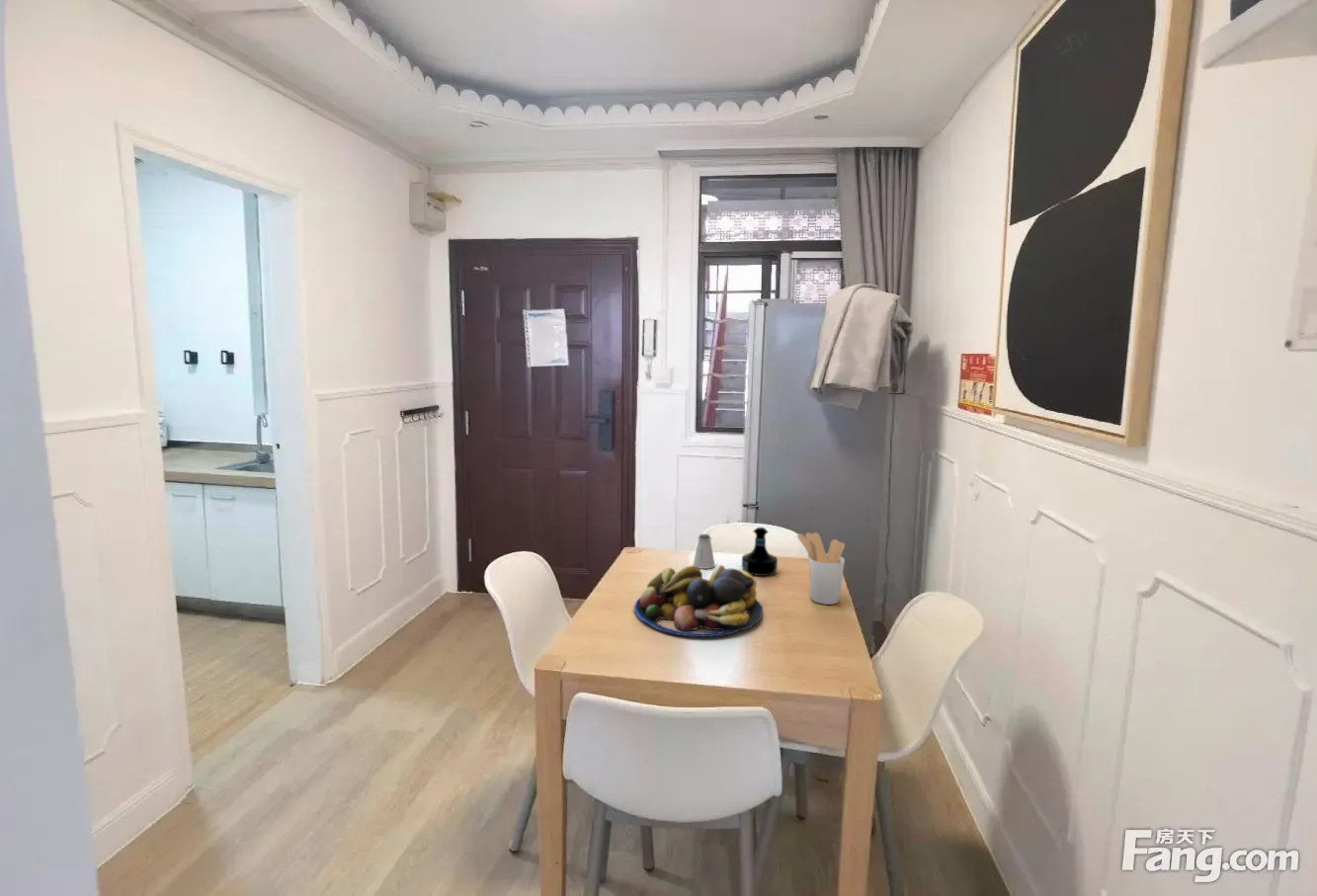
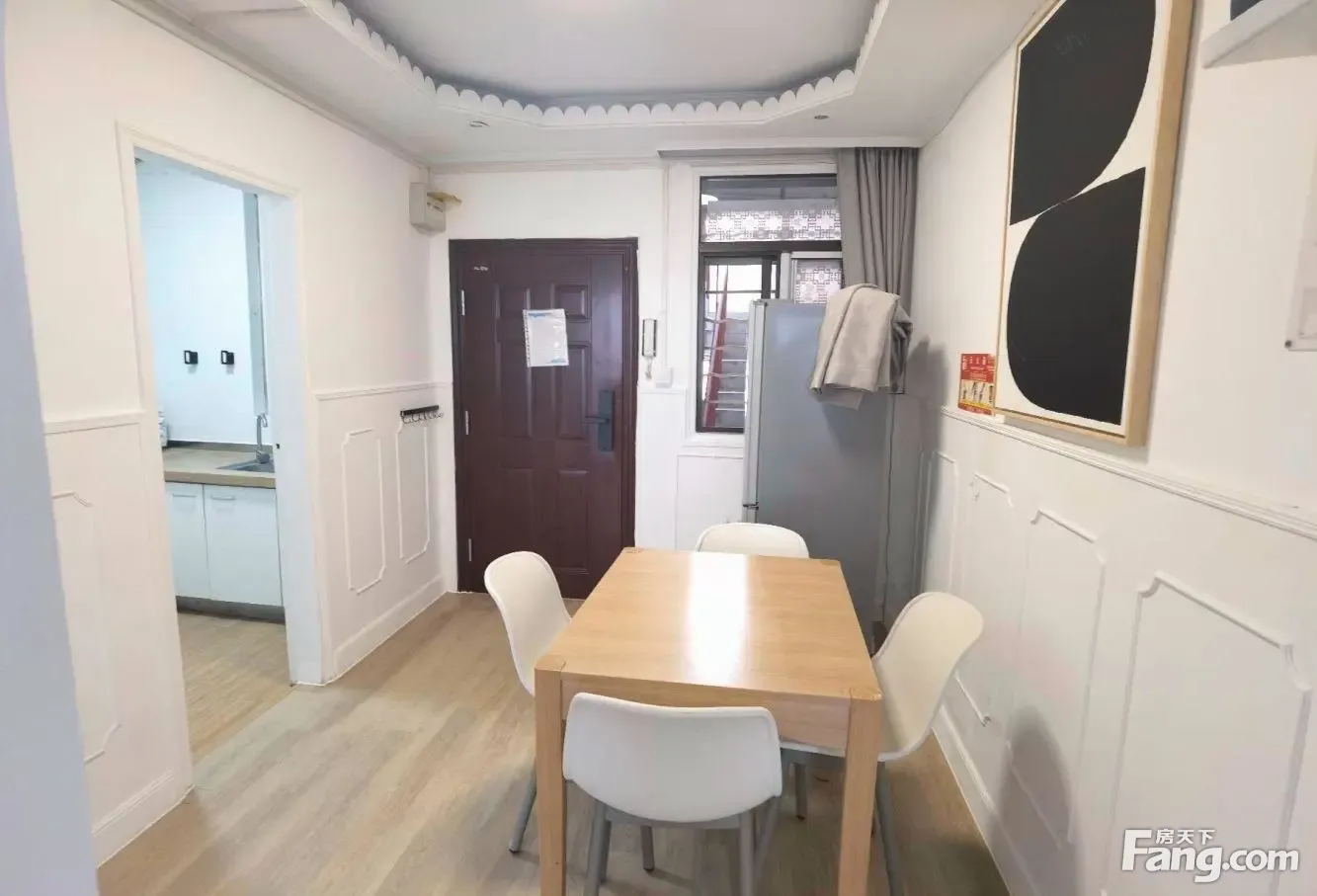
- utensil holder (820, 566)
- saltshaker (703, 550)
- tequila bottle (760, 549)
- fruit bowl (697, 587)
